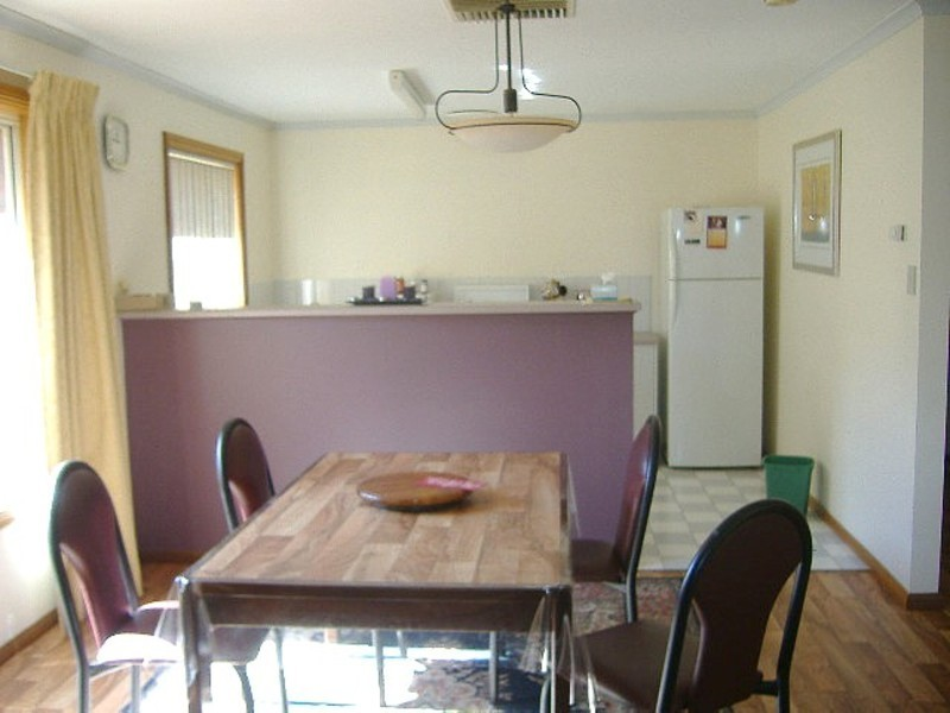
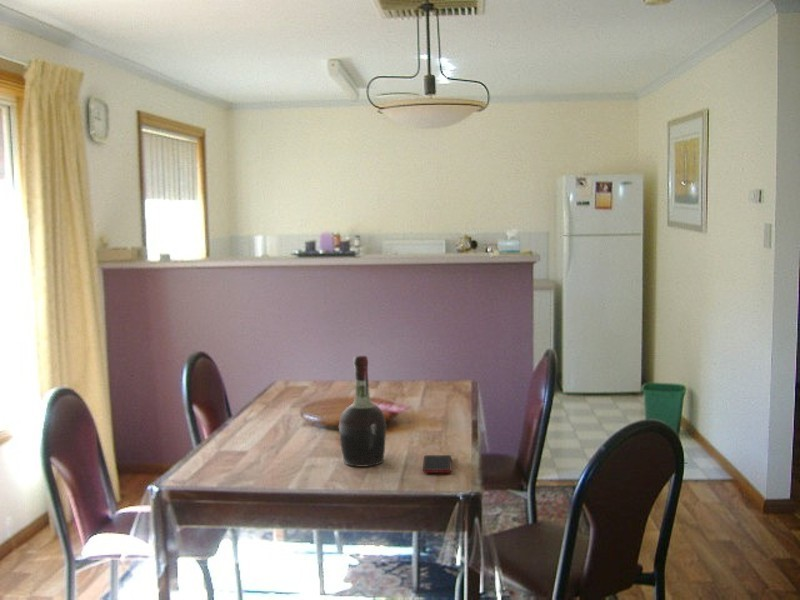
+ cognac bottle (362, 408)
+ cell phone (437, 464)
